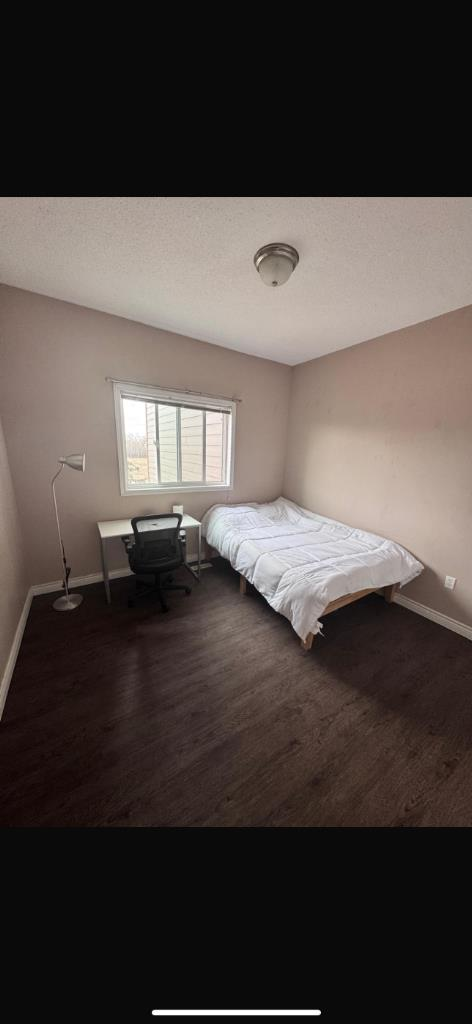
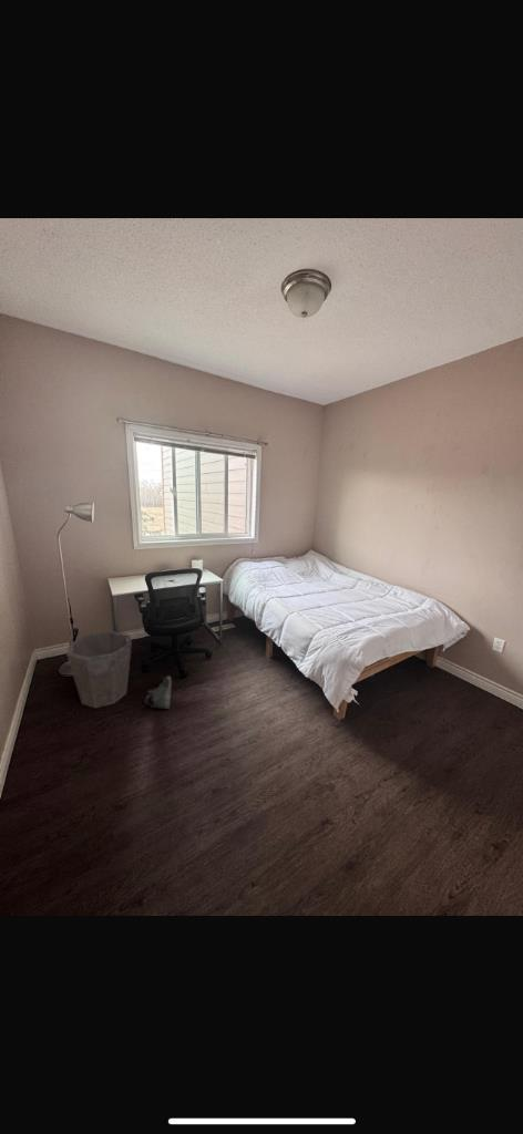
+ waste bin (102, 669)
+ sneaker (158, 691)
